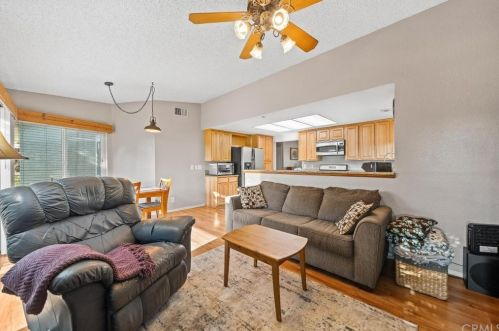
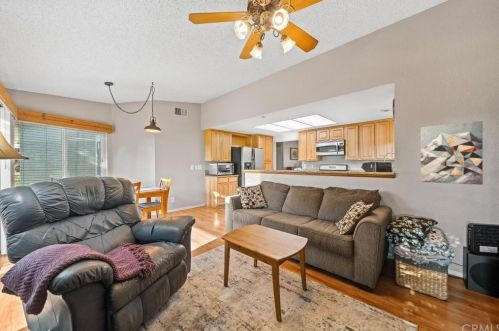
+ wall art (449, 153)
